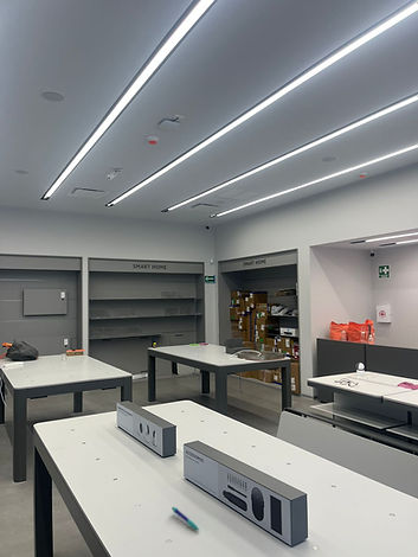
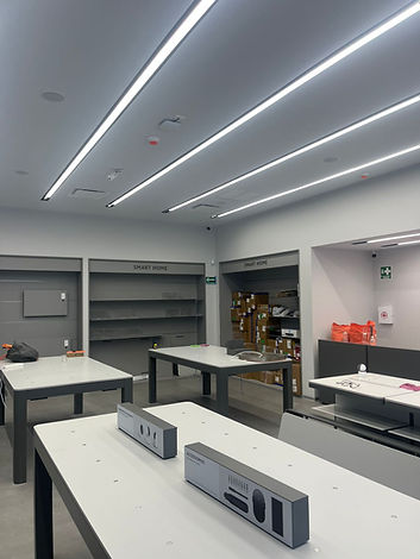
- pen (185, 518)
